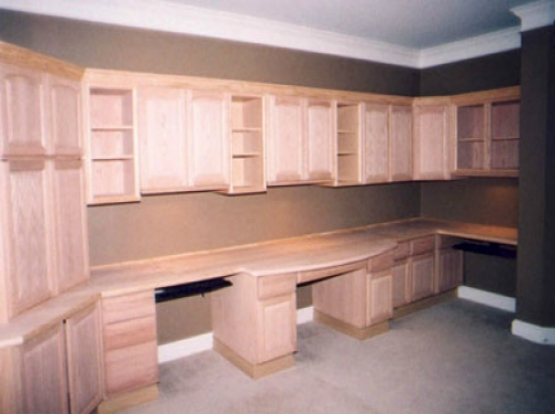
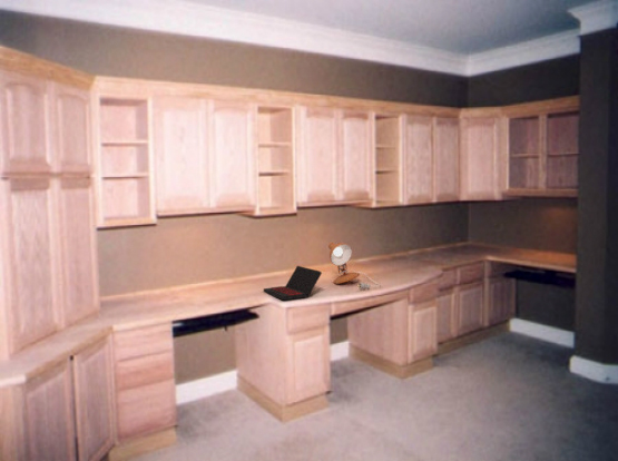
+ laptop (292, 282)
+ desk lamp (349, 258)
